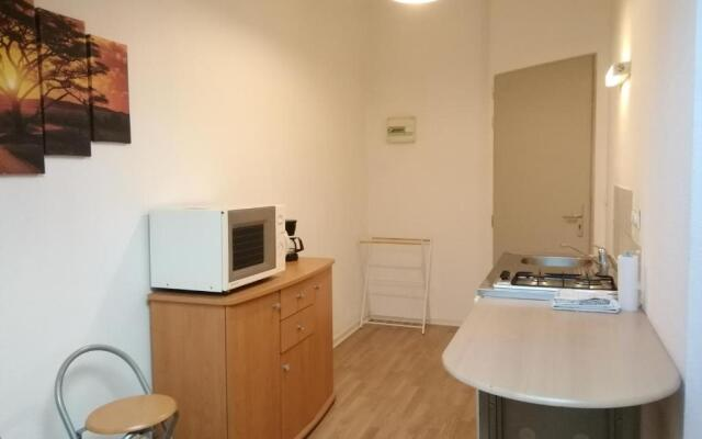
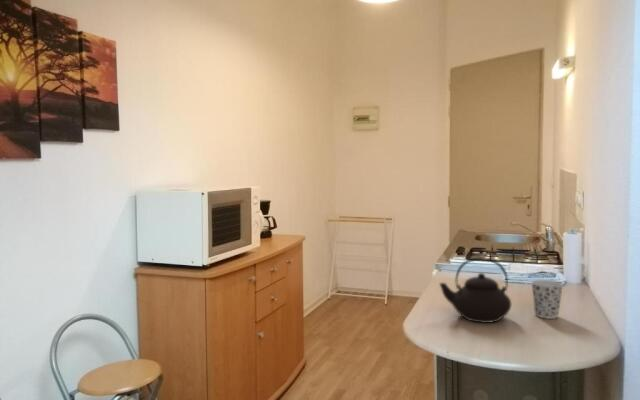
+ cup (546, 299)
+ teapot (474, 287)
